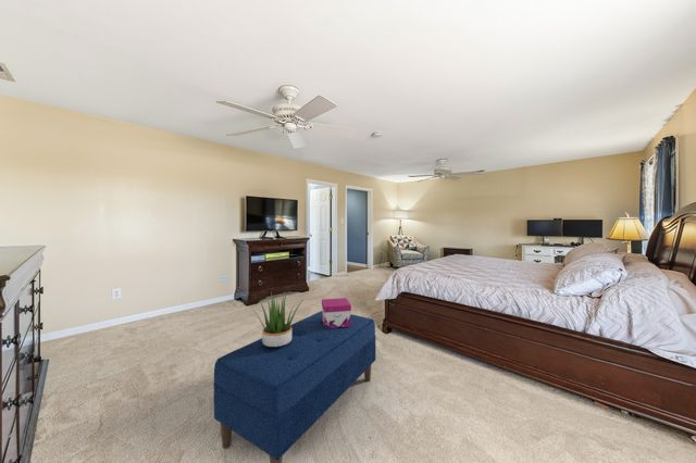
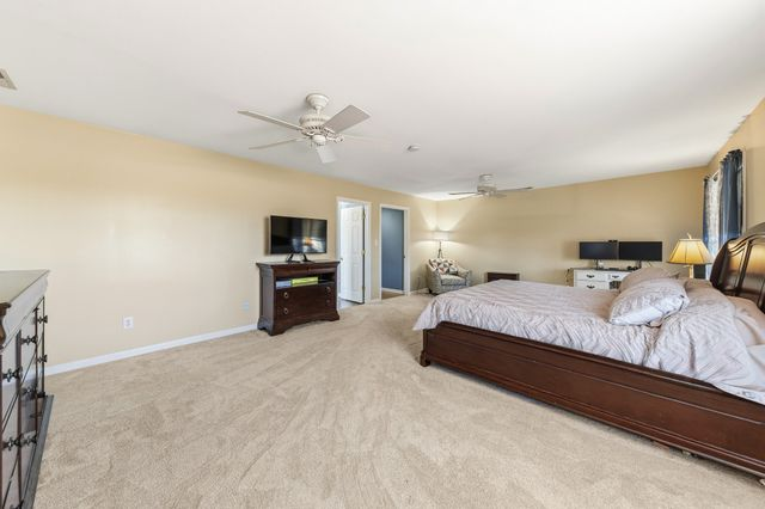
- decorative box (335, 312)
- potted plant (276, 318)
- bench (309, 371)
